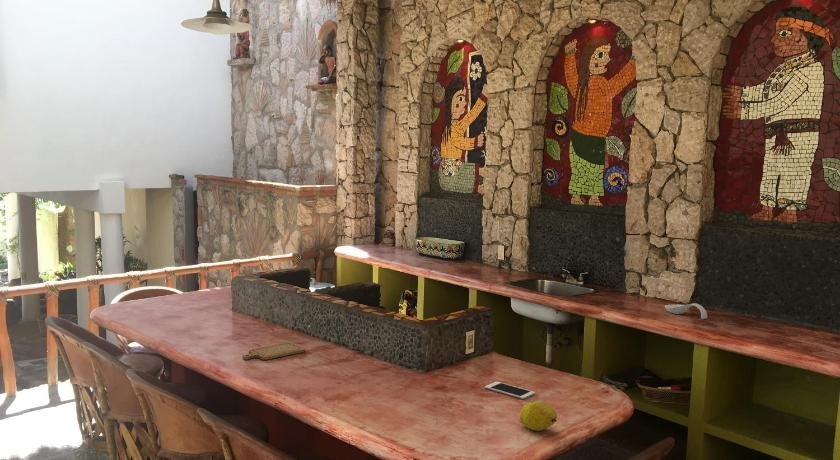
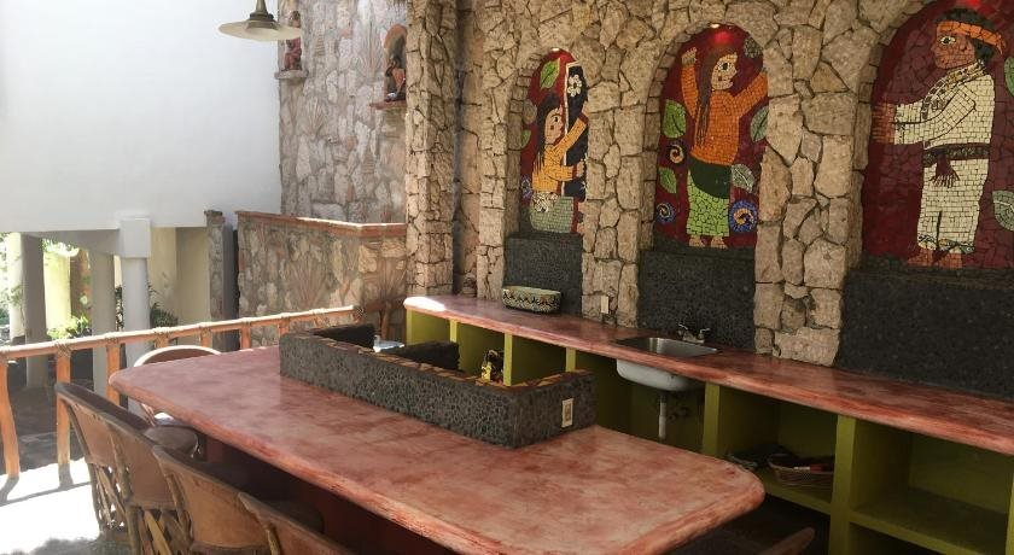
- fruit (539, 415)
- chopping board (271, 351)
- cell phone (509, 390)
- spoon rest (685, 308)
